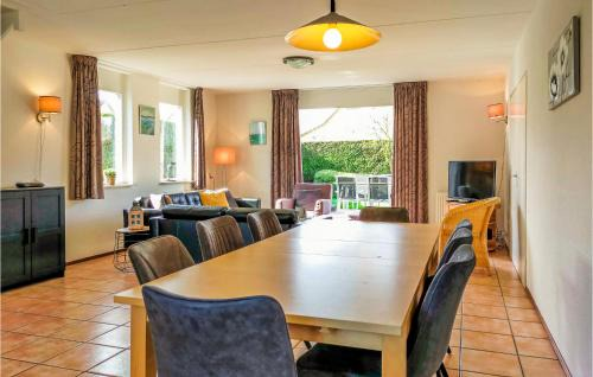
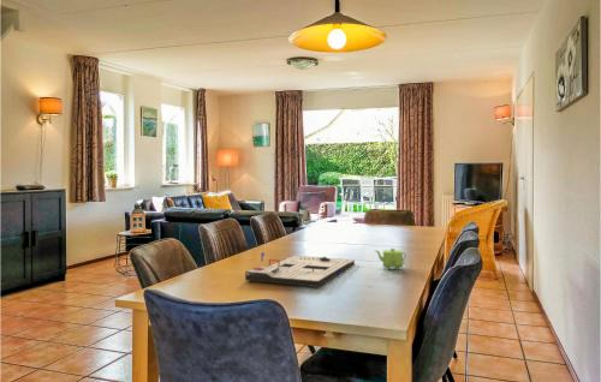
+ board game (304, 259)
+ teapot (389, 258)
